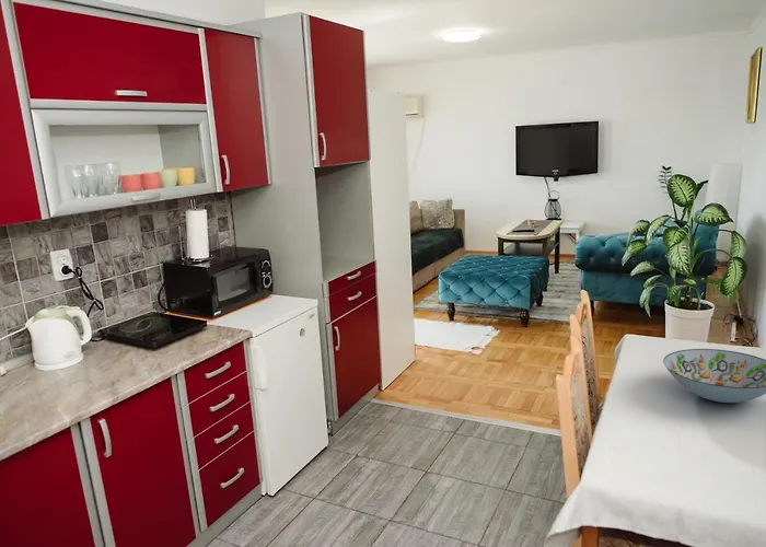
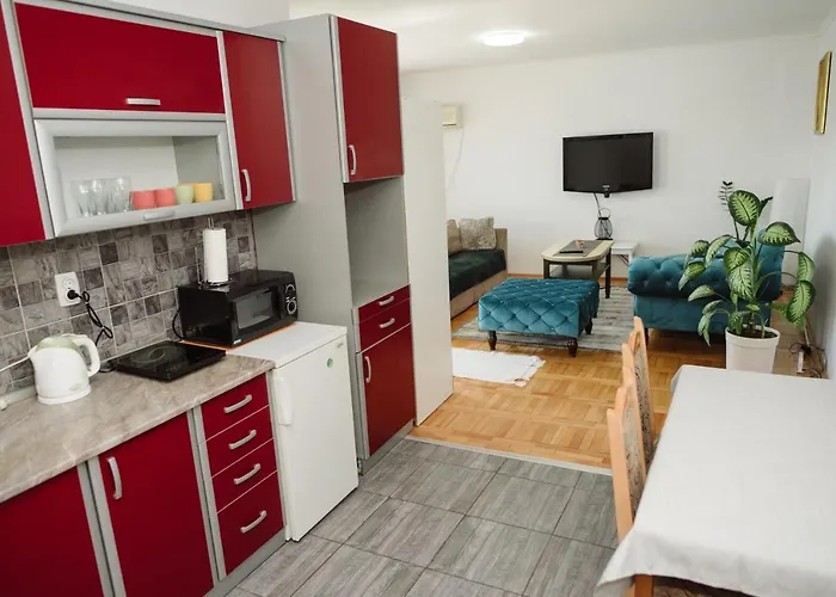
- decorative bowl (720, 381)
